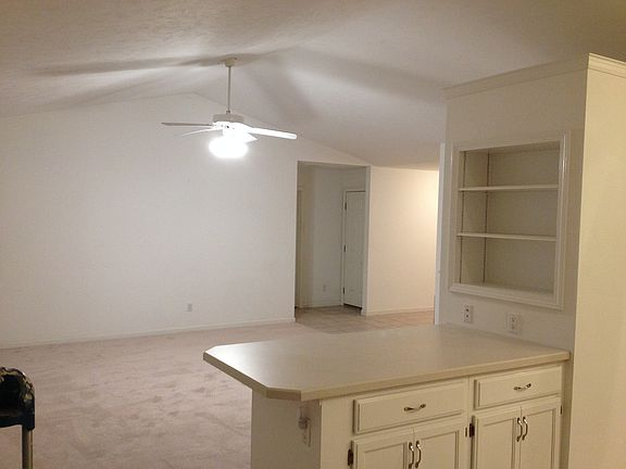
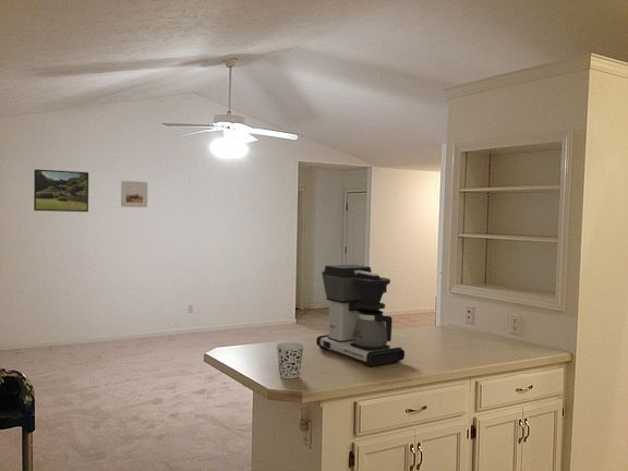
+ coffee maker (360, 312)
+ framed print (61, 191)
+ cup (289, 360)
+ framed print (134, 194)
